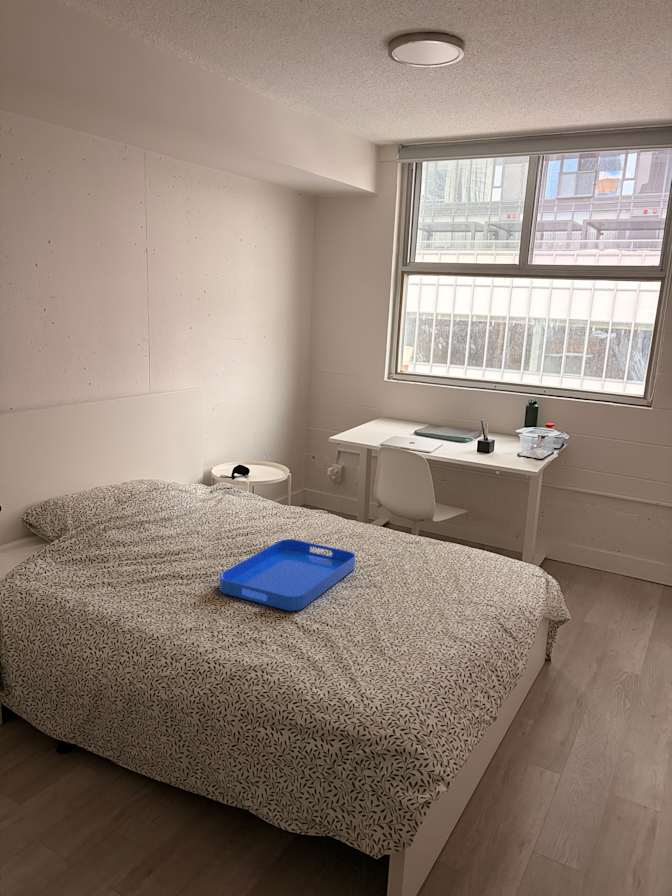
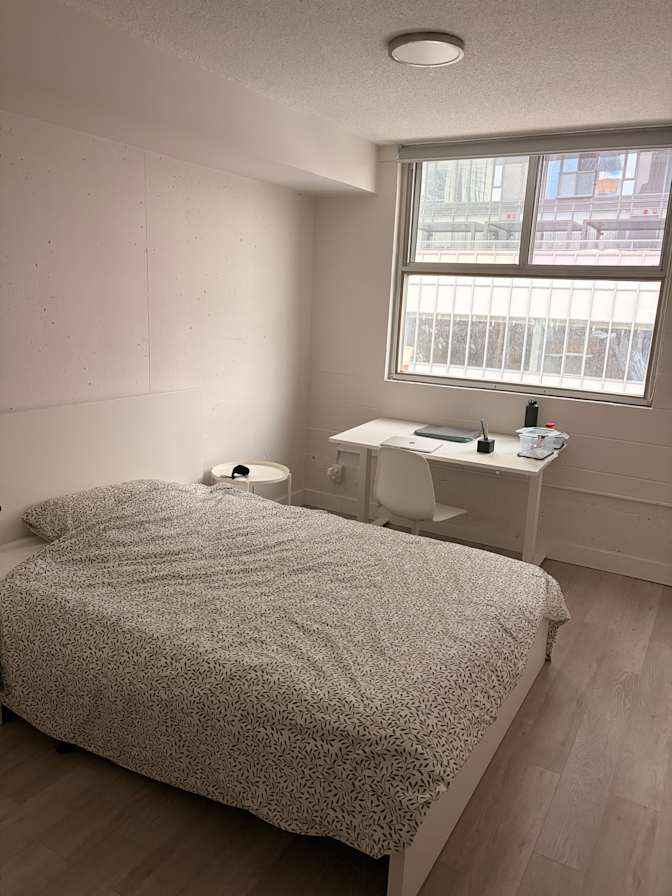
- serving tray (290, 571)
